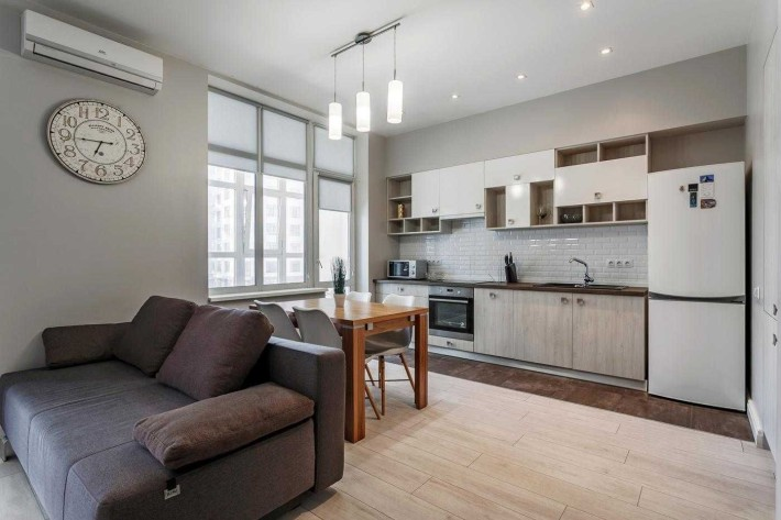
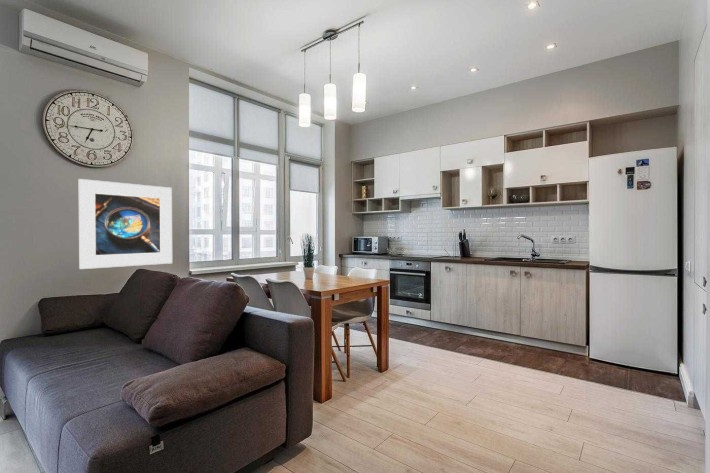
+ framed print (129, 224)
